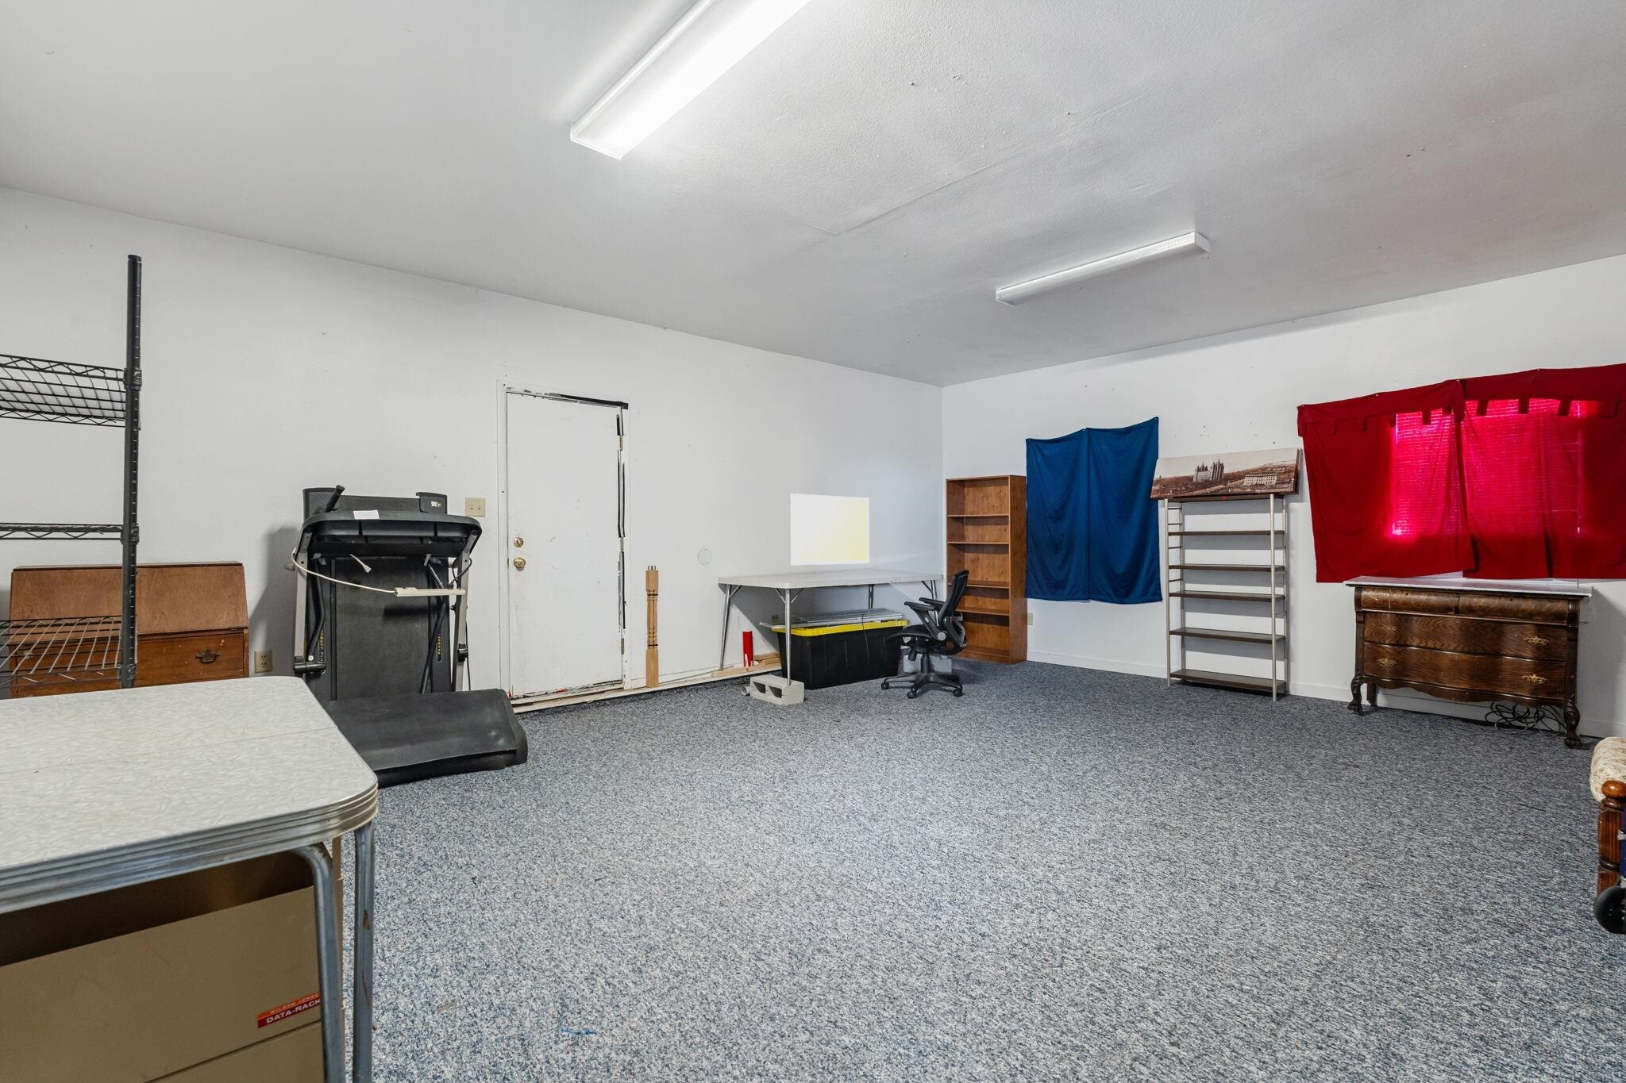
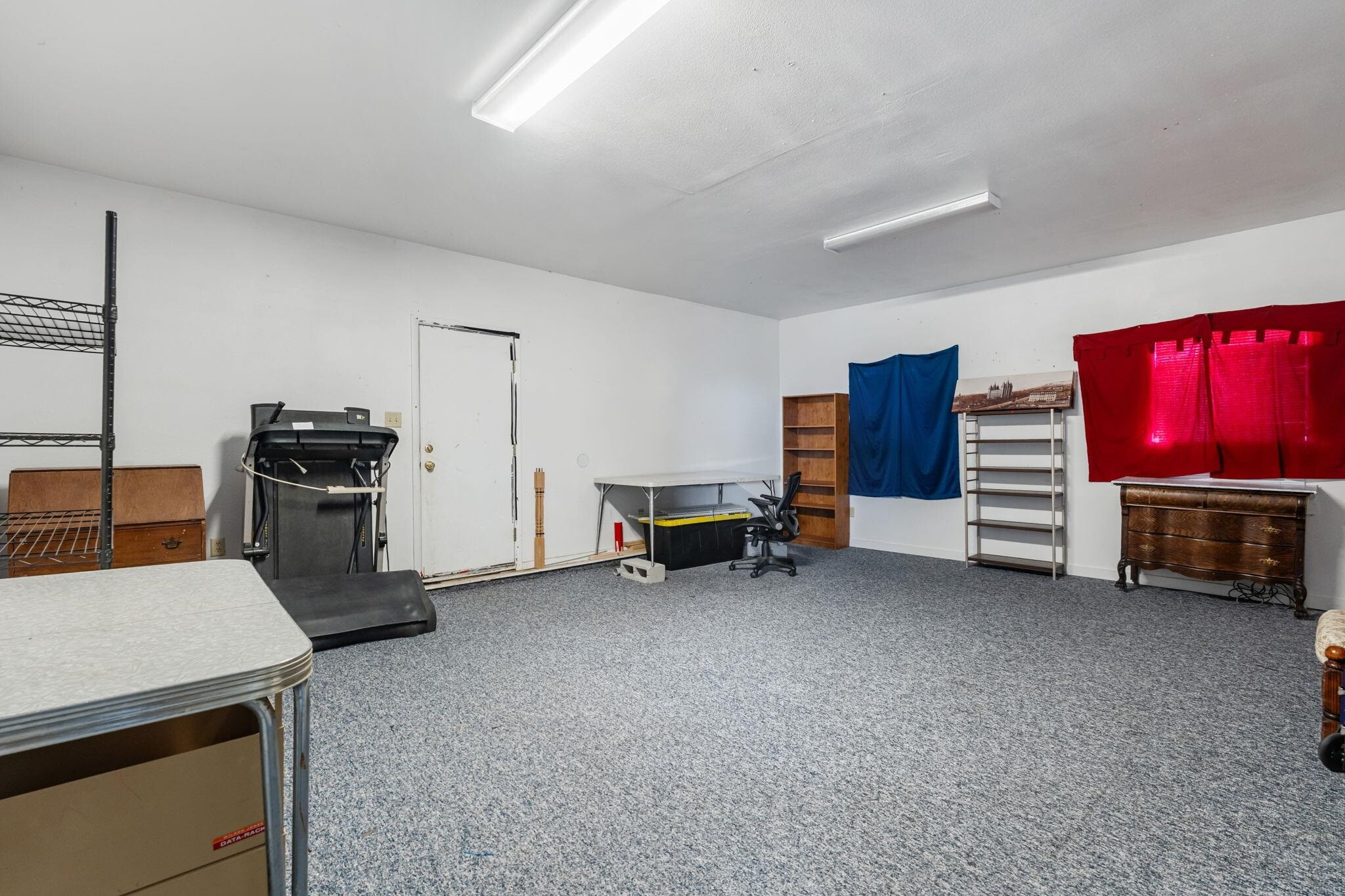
- wall art (832, 529)
